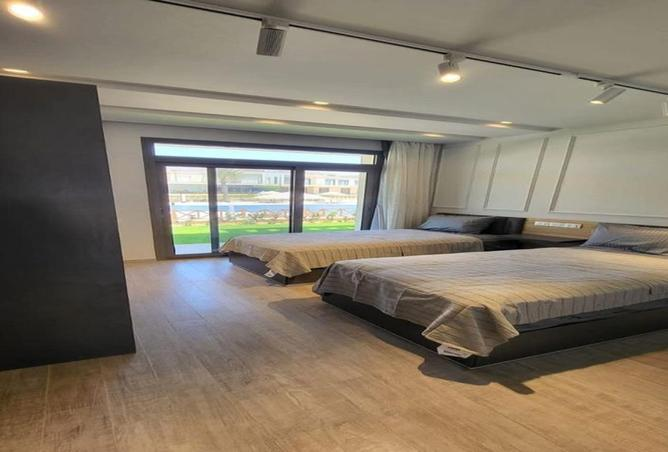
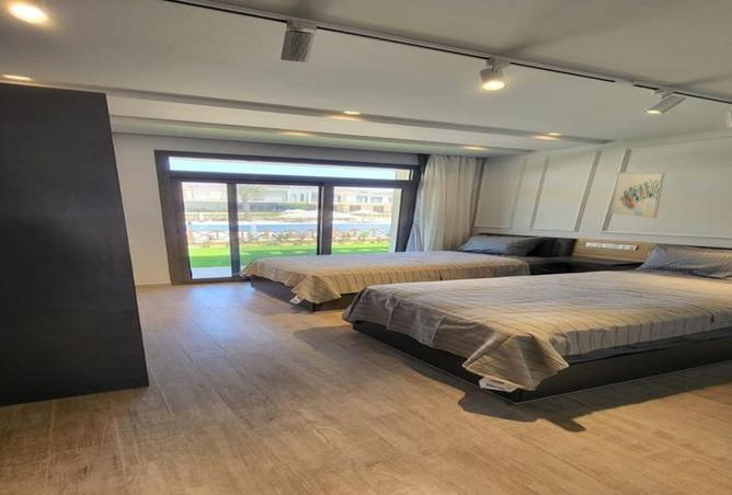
+ wall art (636, 194)
